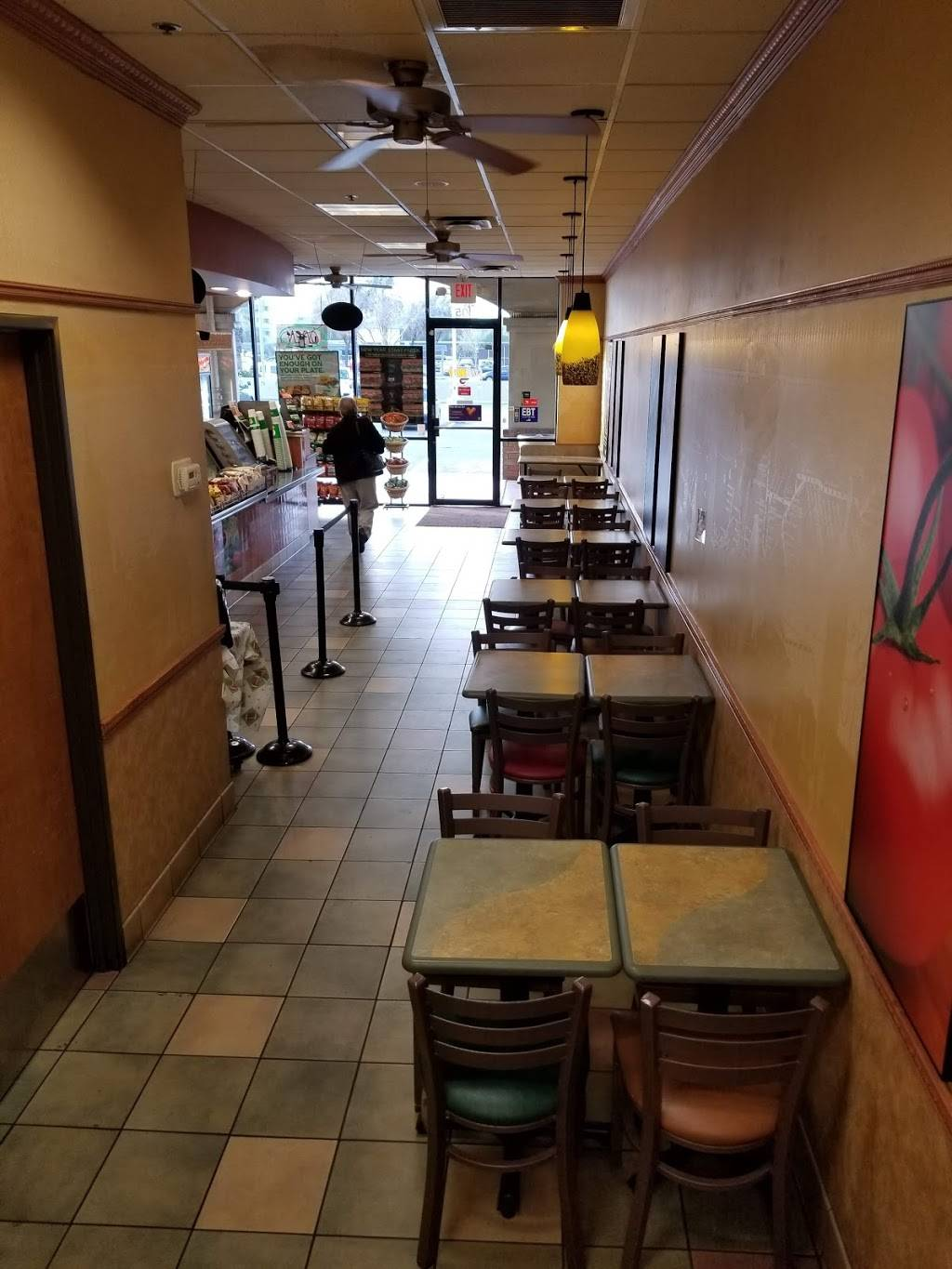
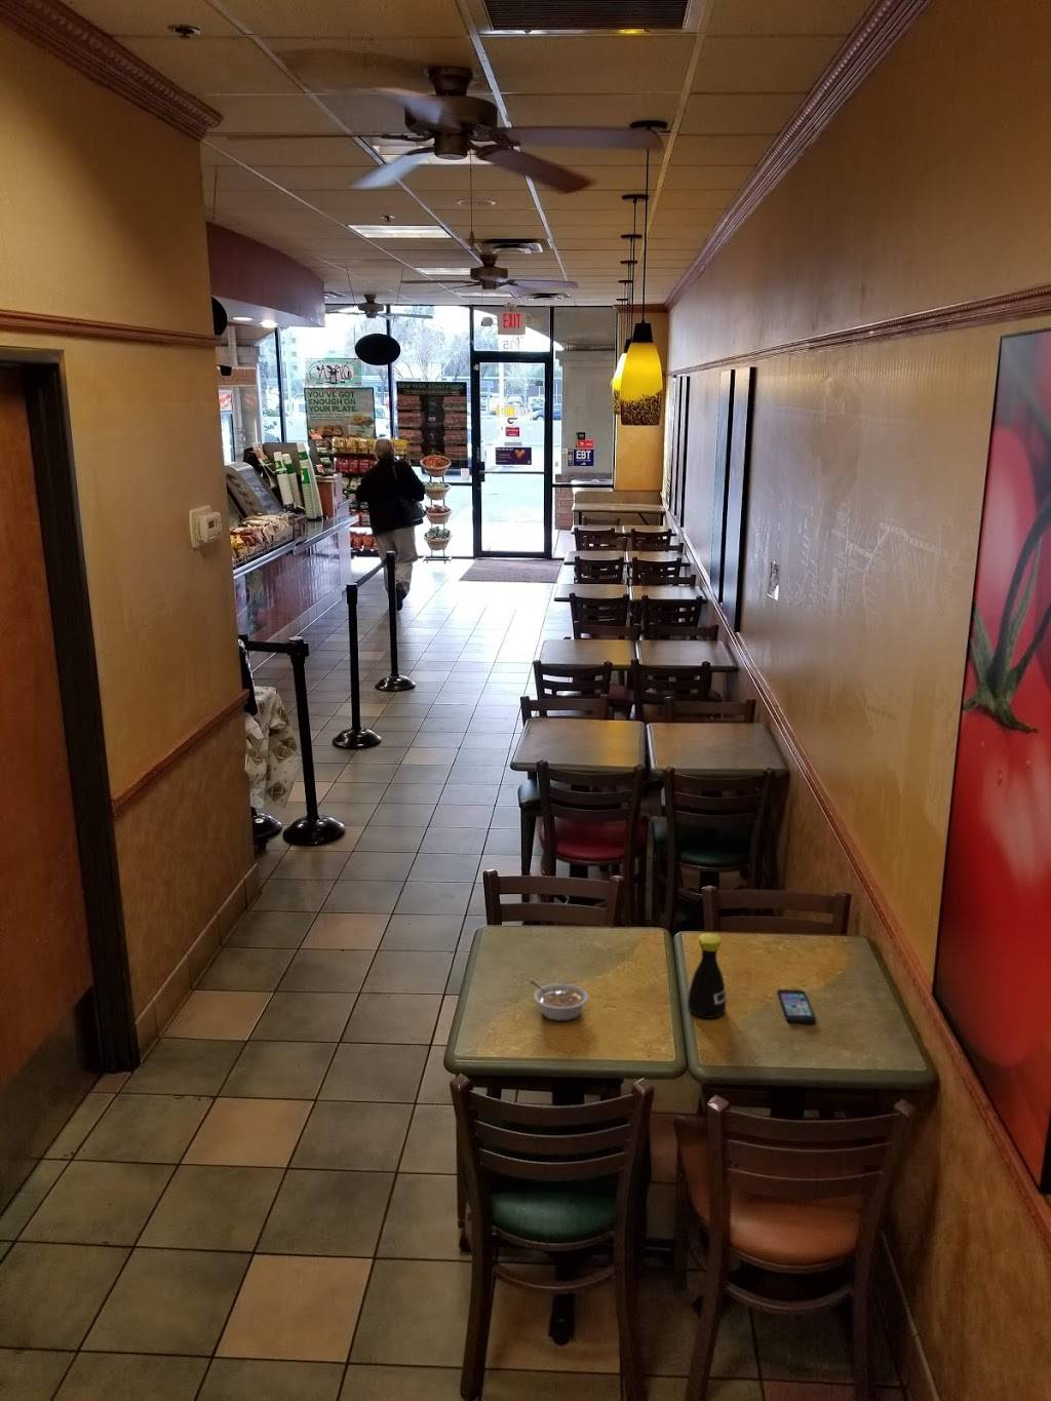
+ legume (559, 1001)
+ smartphone (796, 1006)
+ bottle (708, 974)
